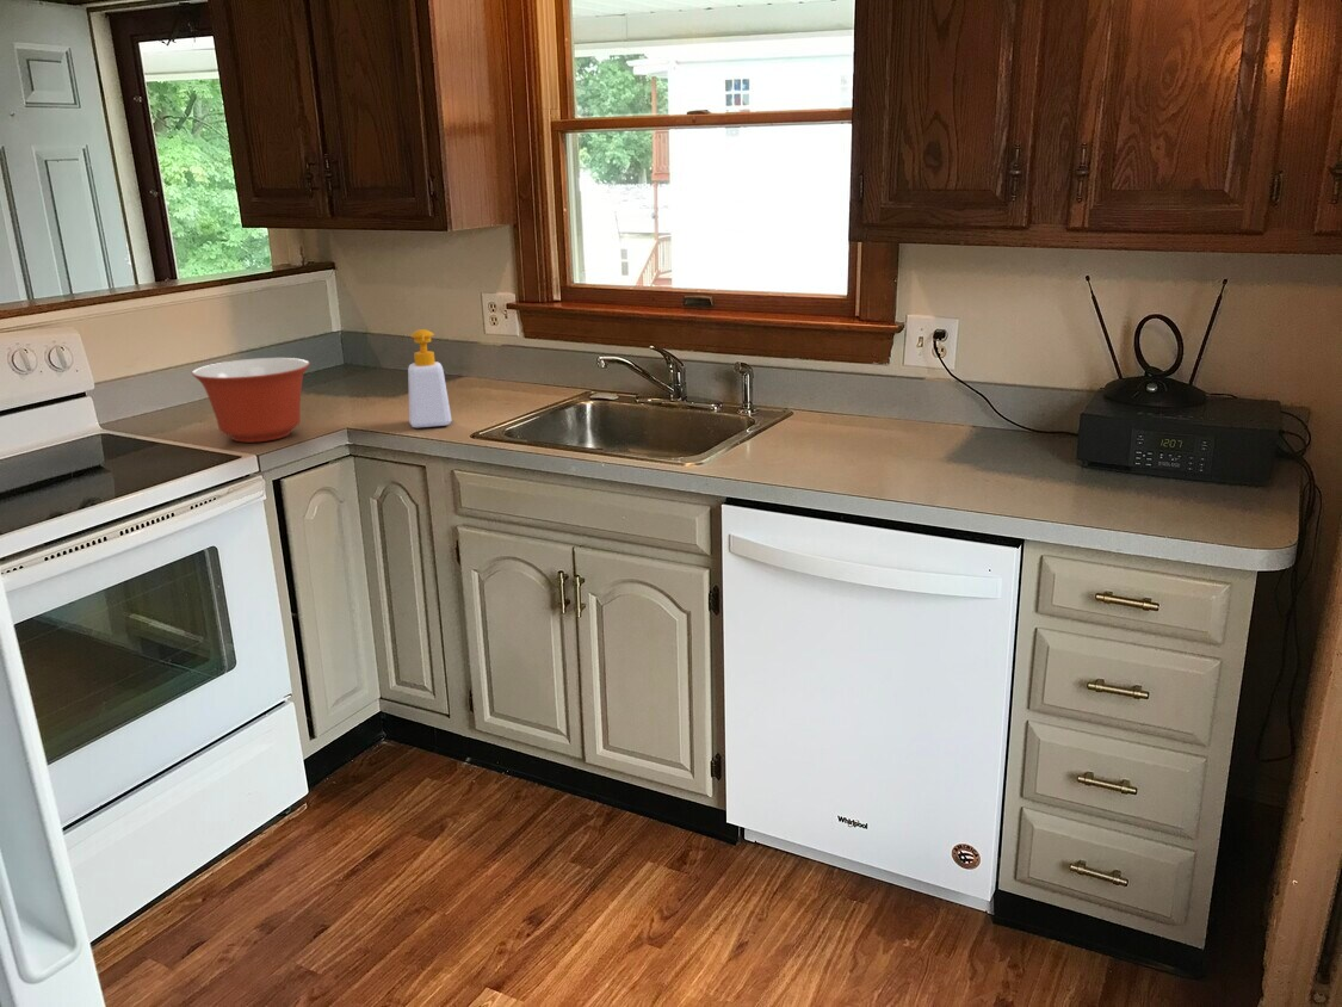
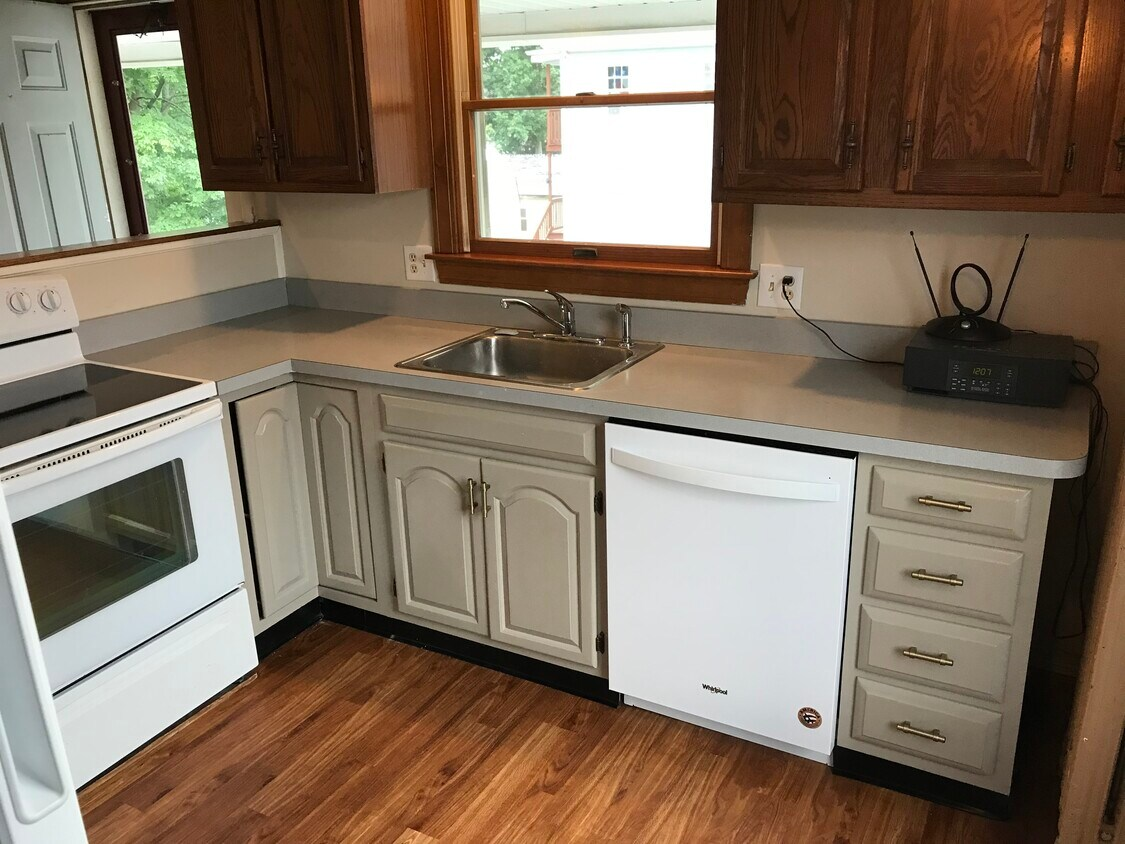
- mixing bowl (256, 401)
- soap bottle (426, 378)
